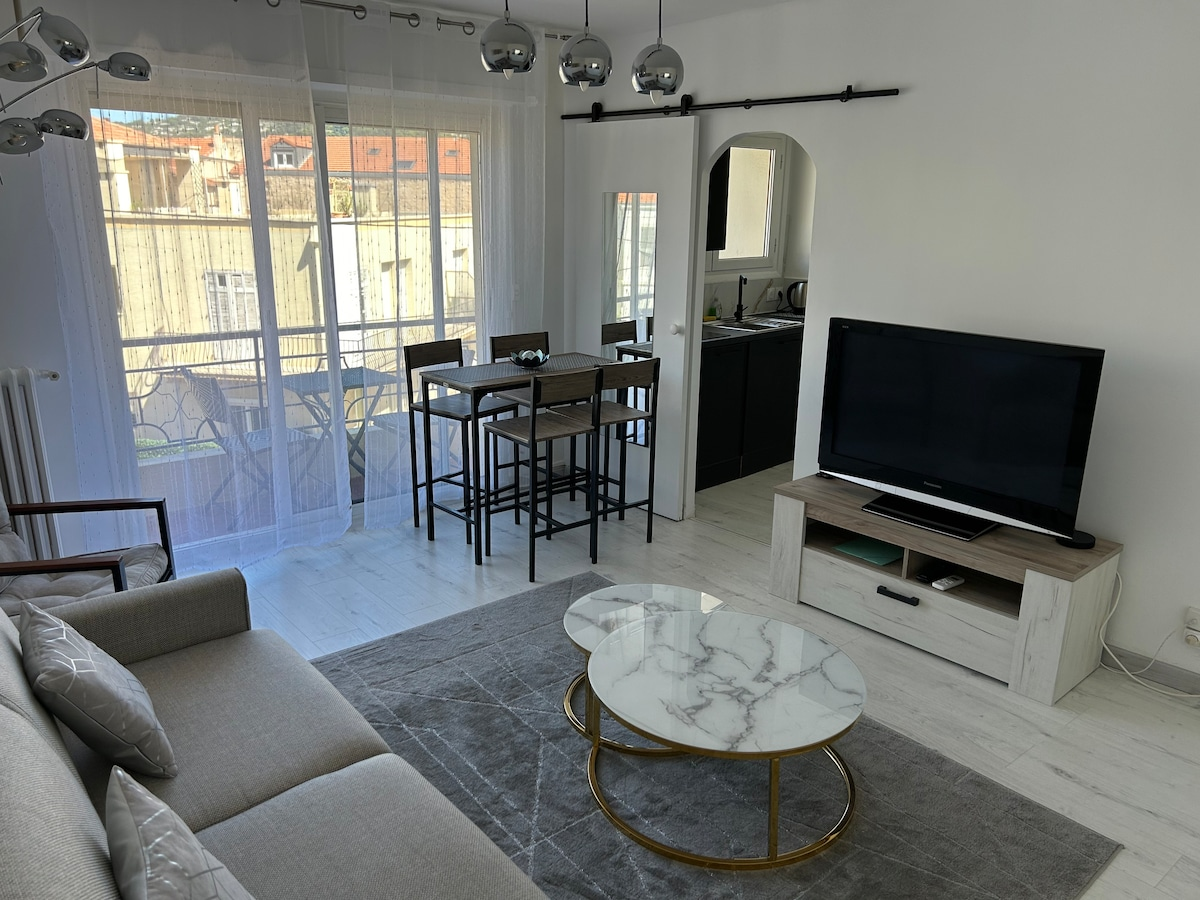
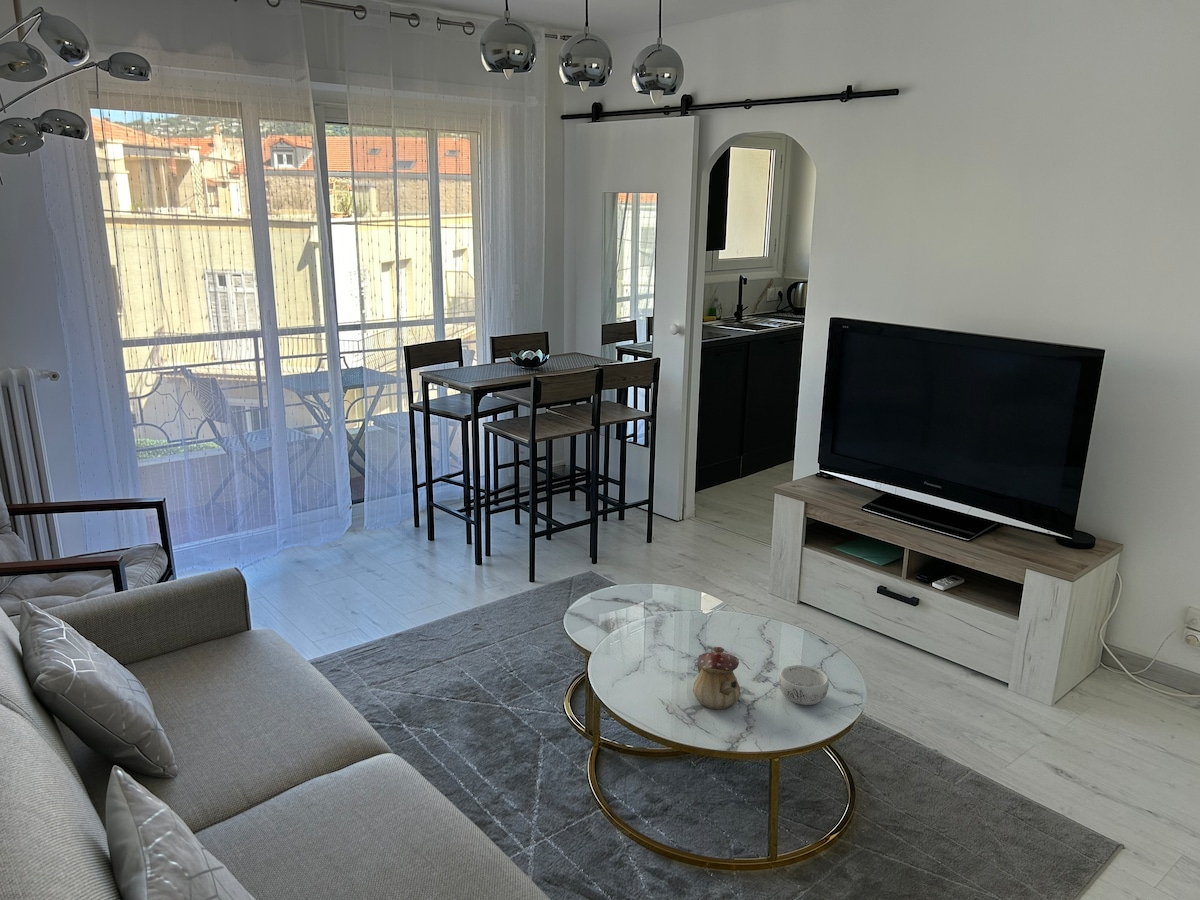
+ teapot (715, 671)
+ decorative bowl (801, 684)
